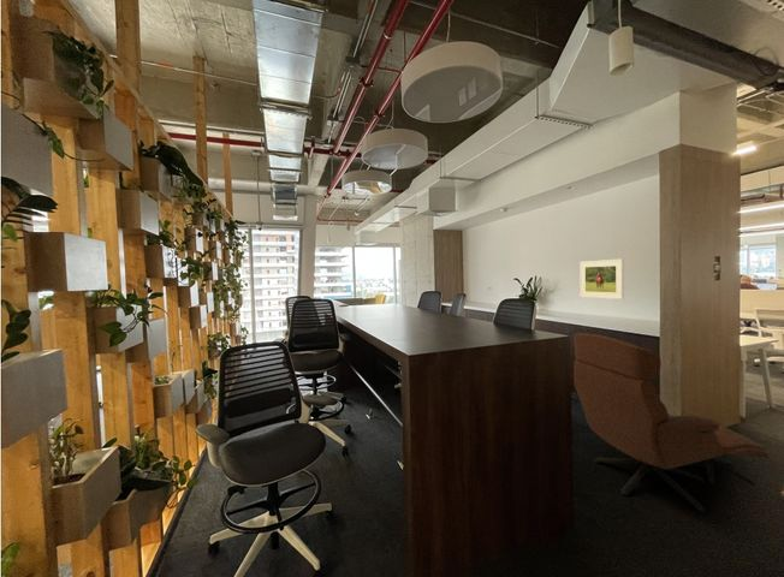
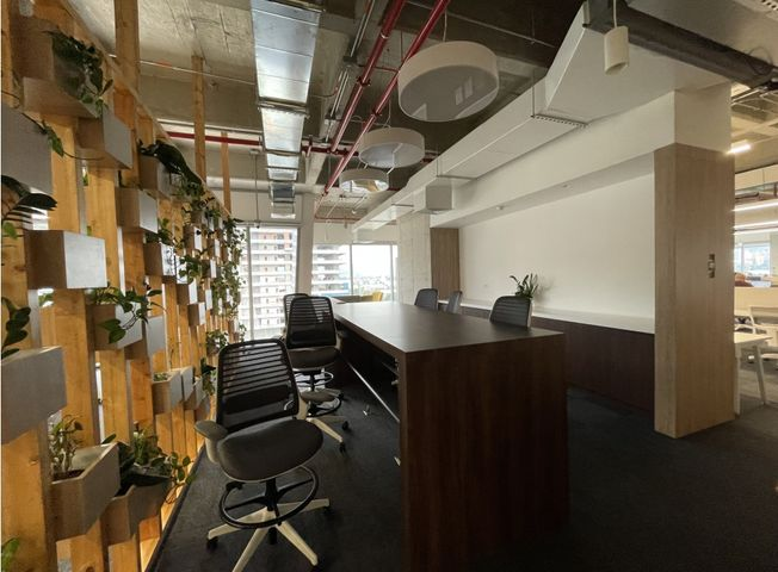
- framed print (600, 279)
- lounge chair (664, 405)
